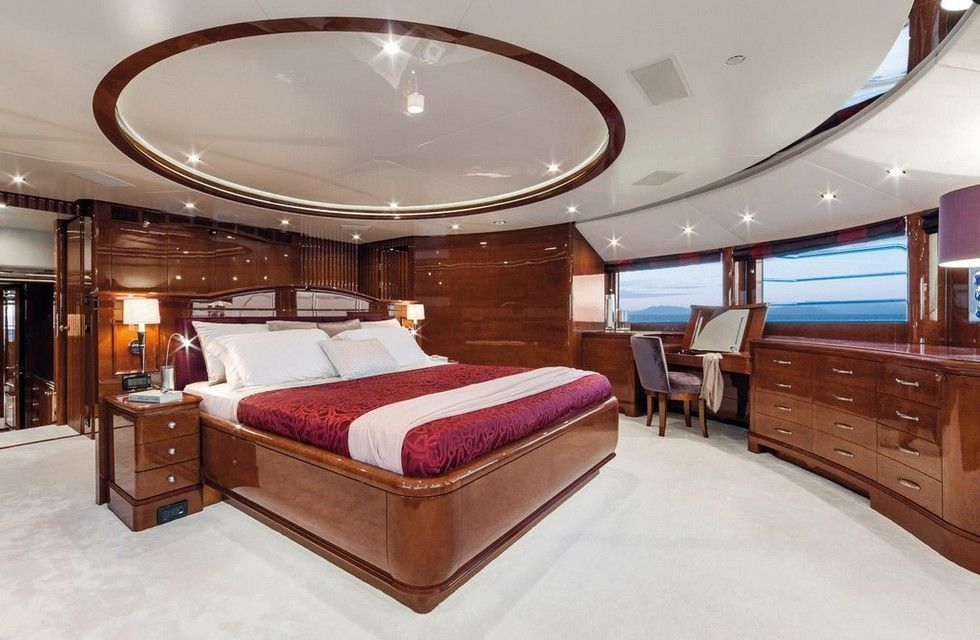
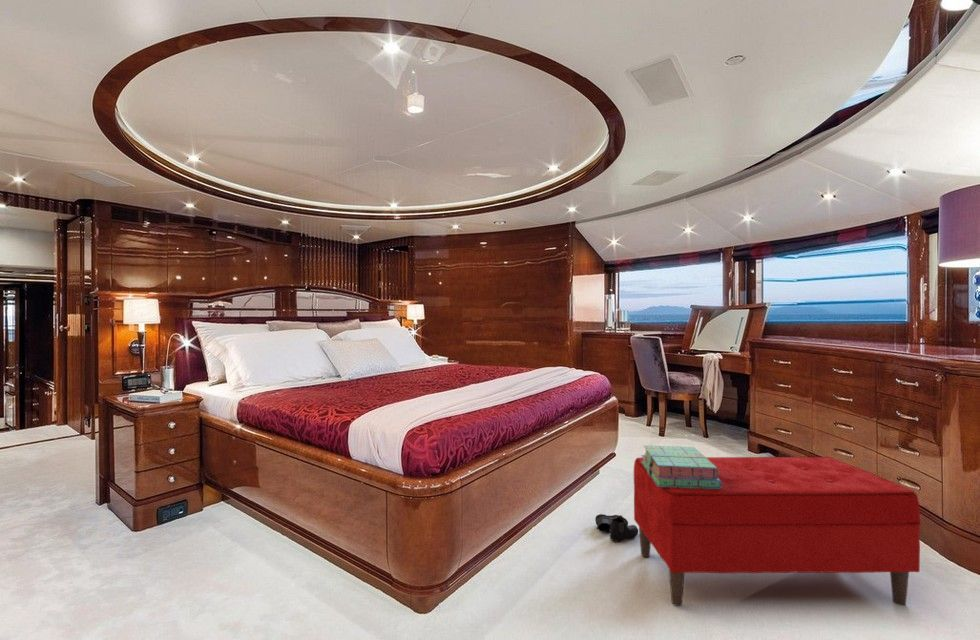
+ stack of books (677, 464)
+ boots (613, 520)
+ bench (760, 524)
